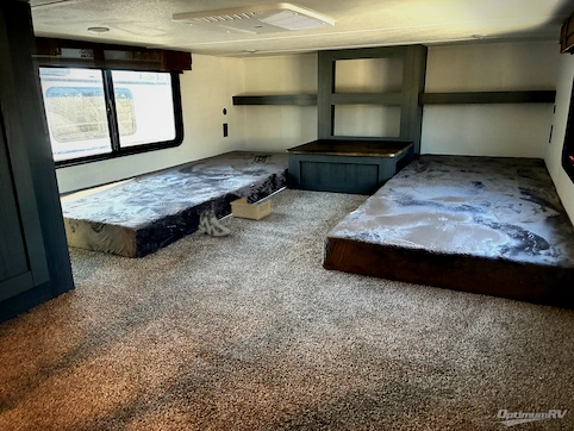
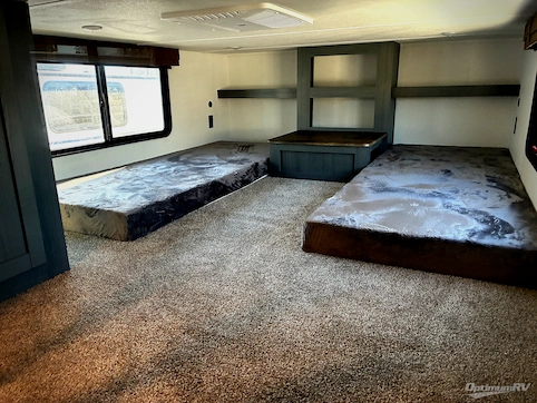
- sneaker (213, 221)
- storage bin (251, 207)
